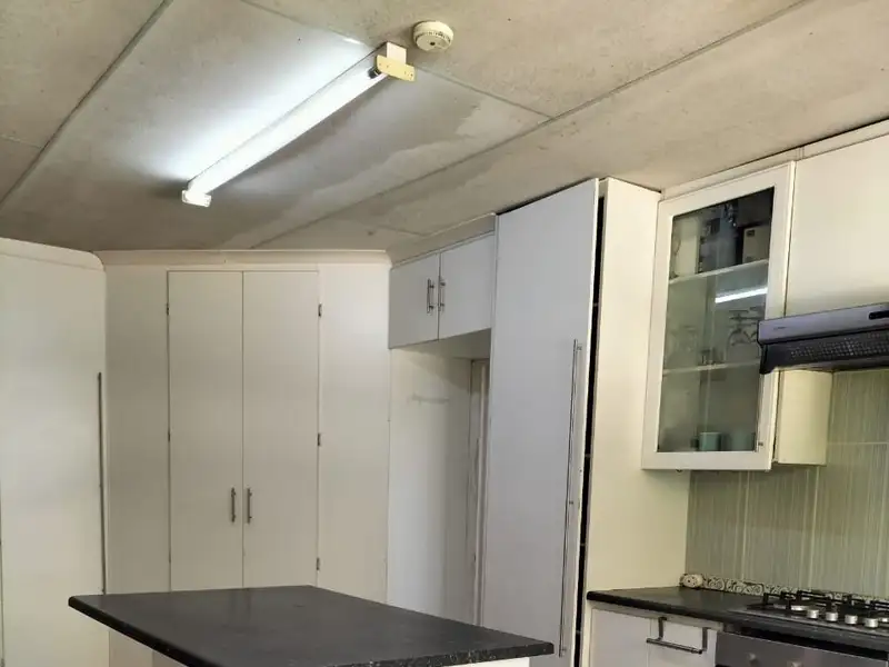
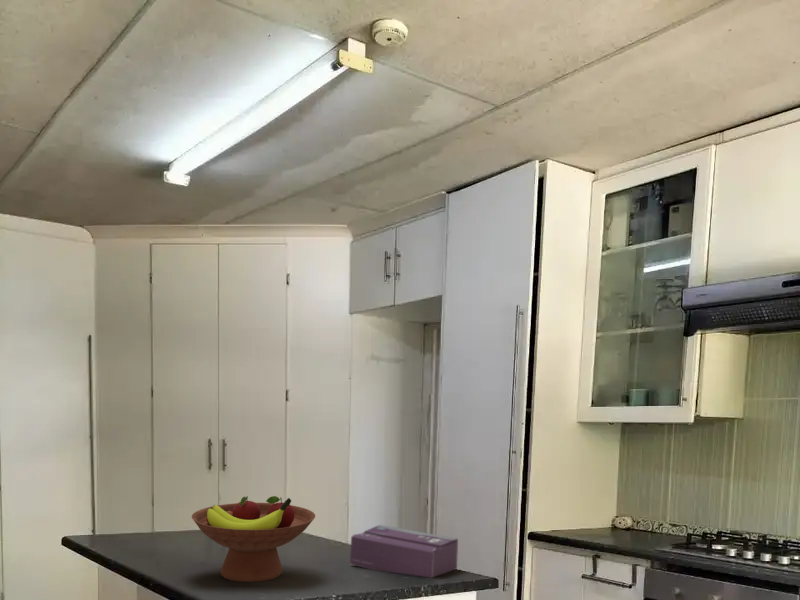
+ tissue box (404, 551)
+ fruit bowl (253, 533)
